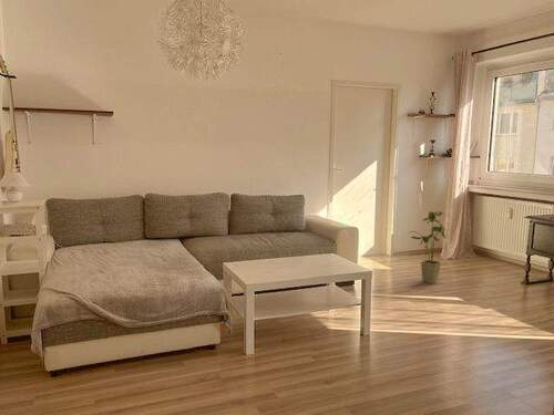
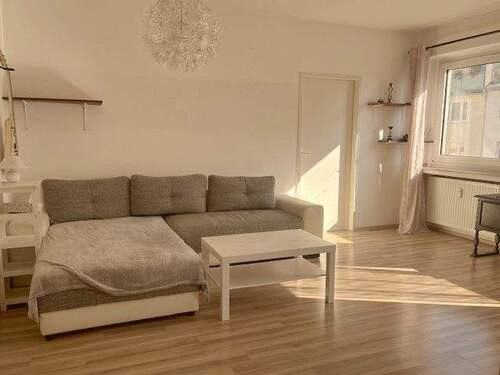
- house plant (427, 246)
